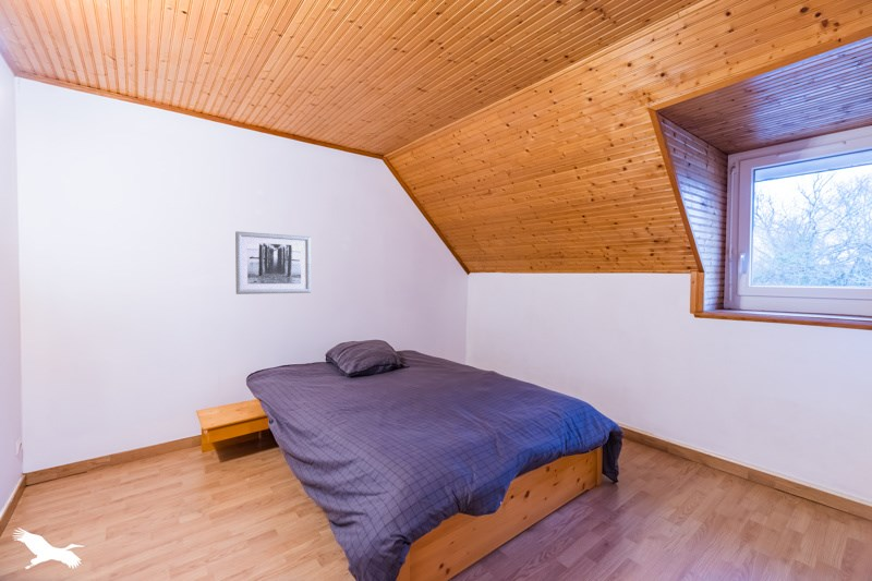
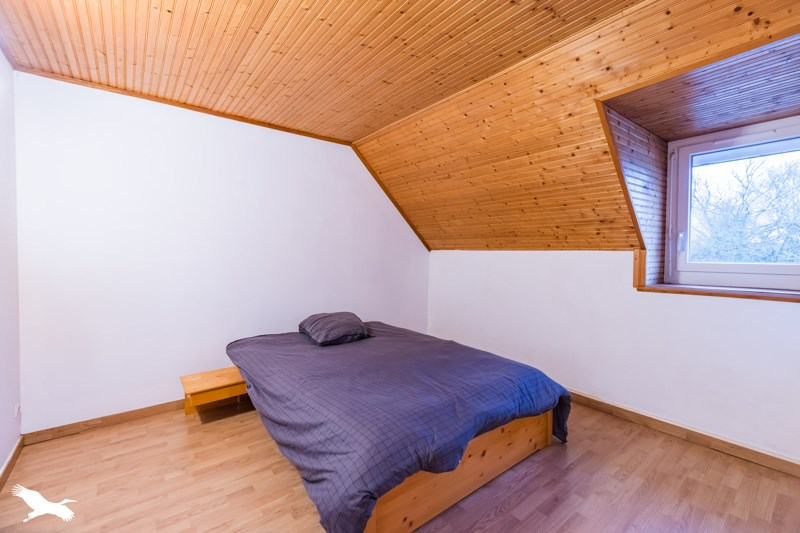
- wall art (275, 264)
